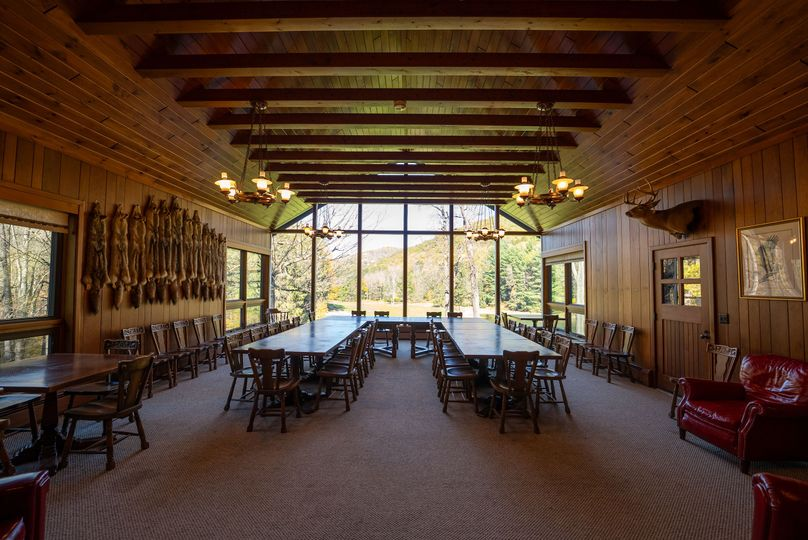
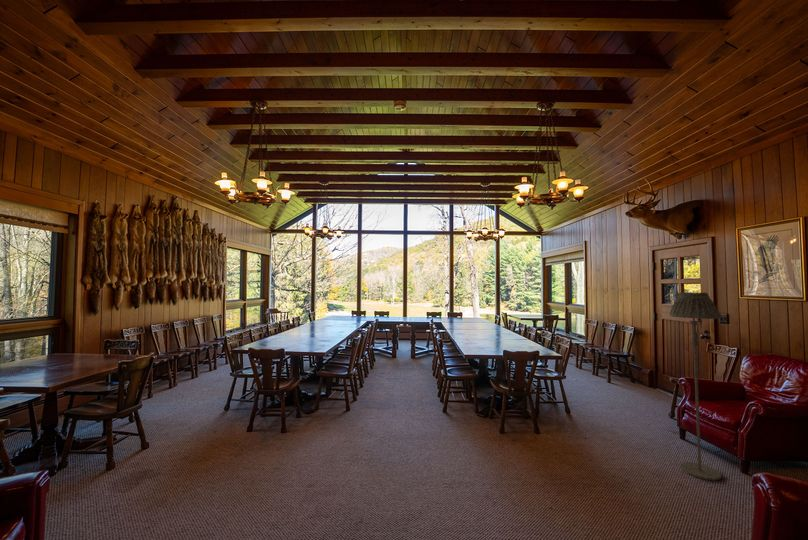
+ floor lamp (696, 381)
